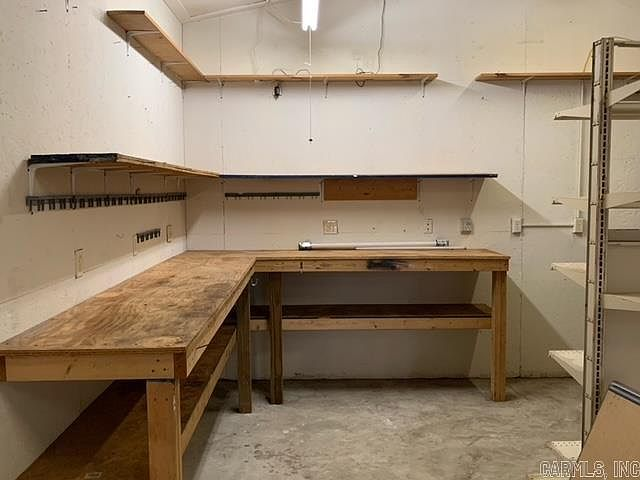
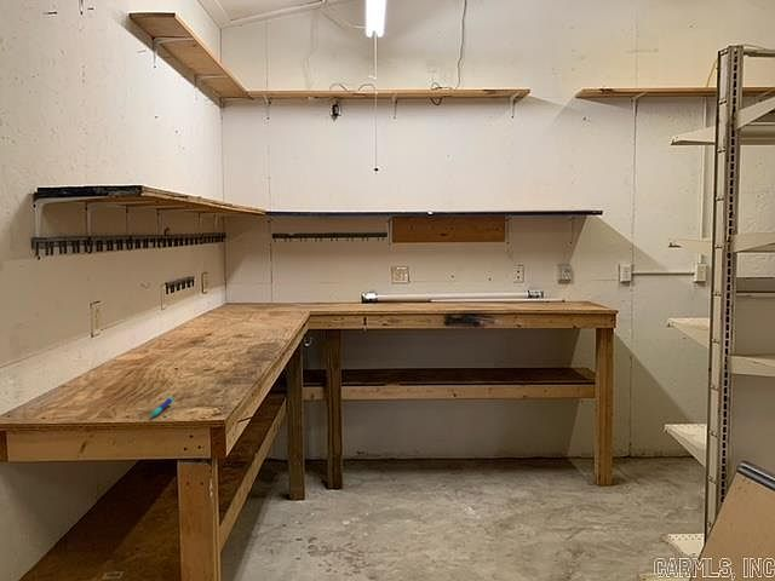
+ pen (161, 407)
